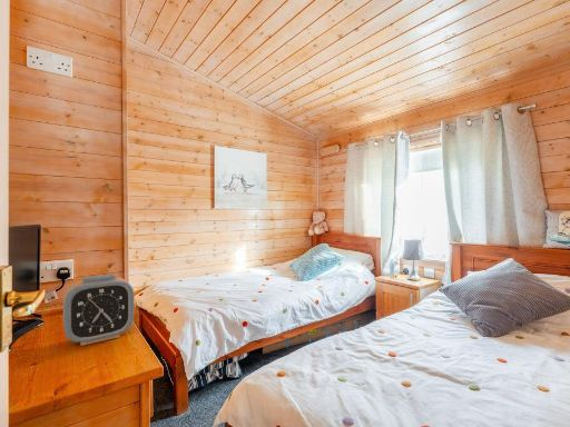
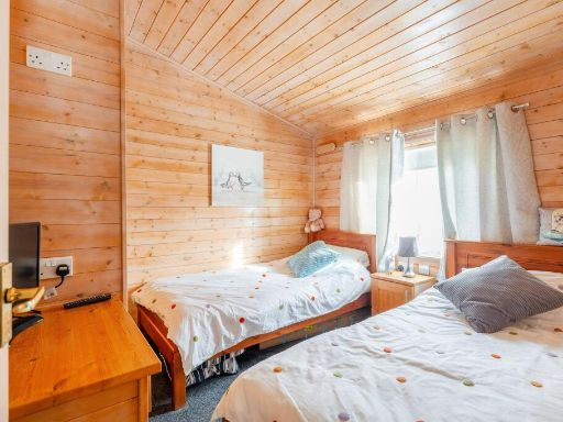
- alarm clock (99, 307)
